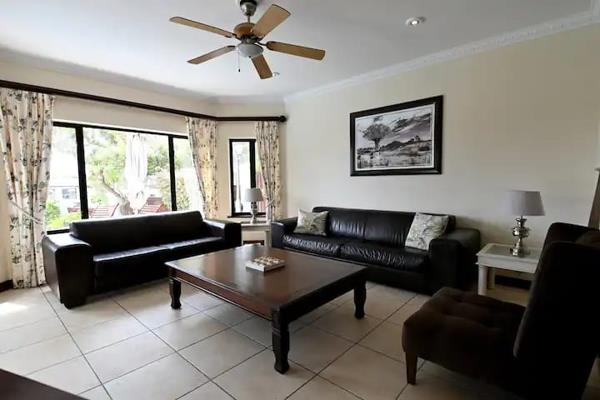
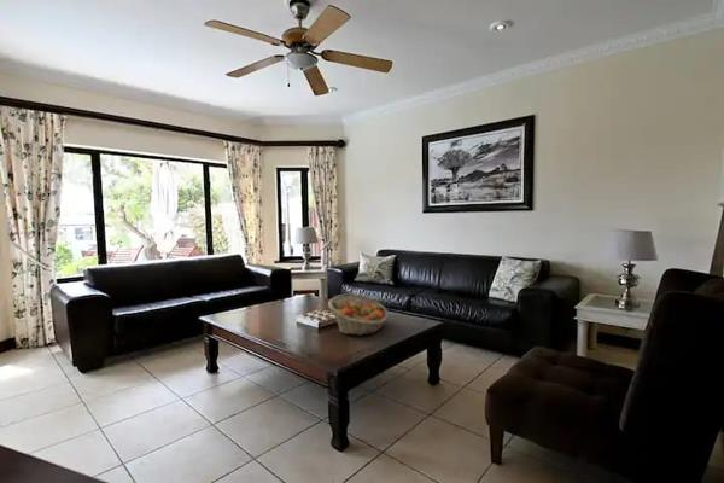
+ fruit basket (358, 313)
